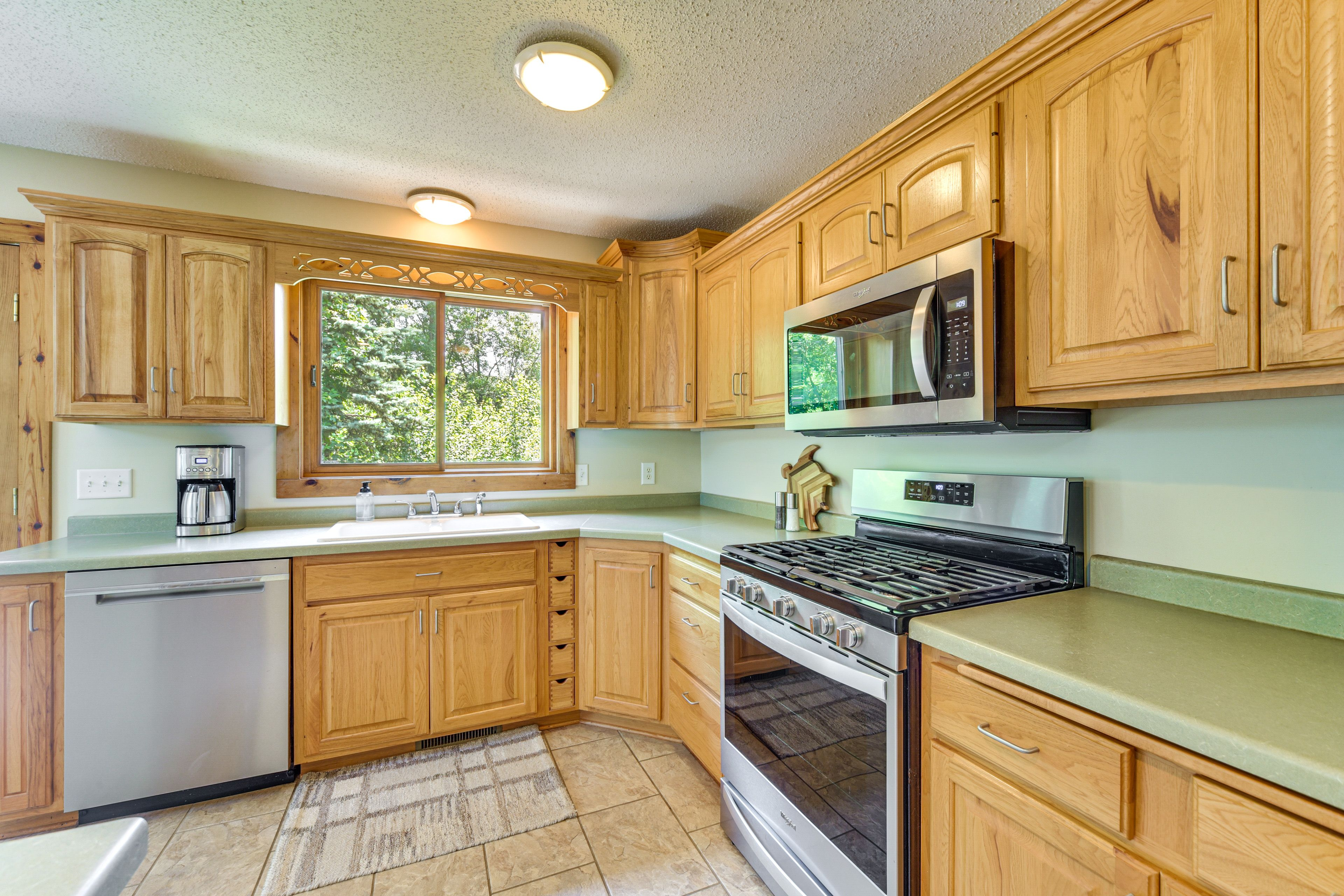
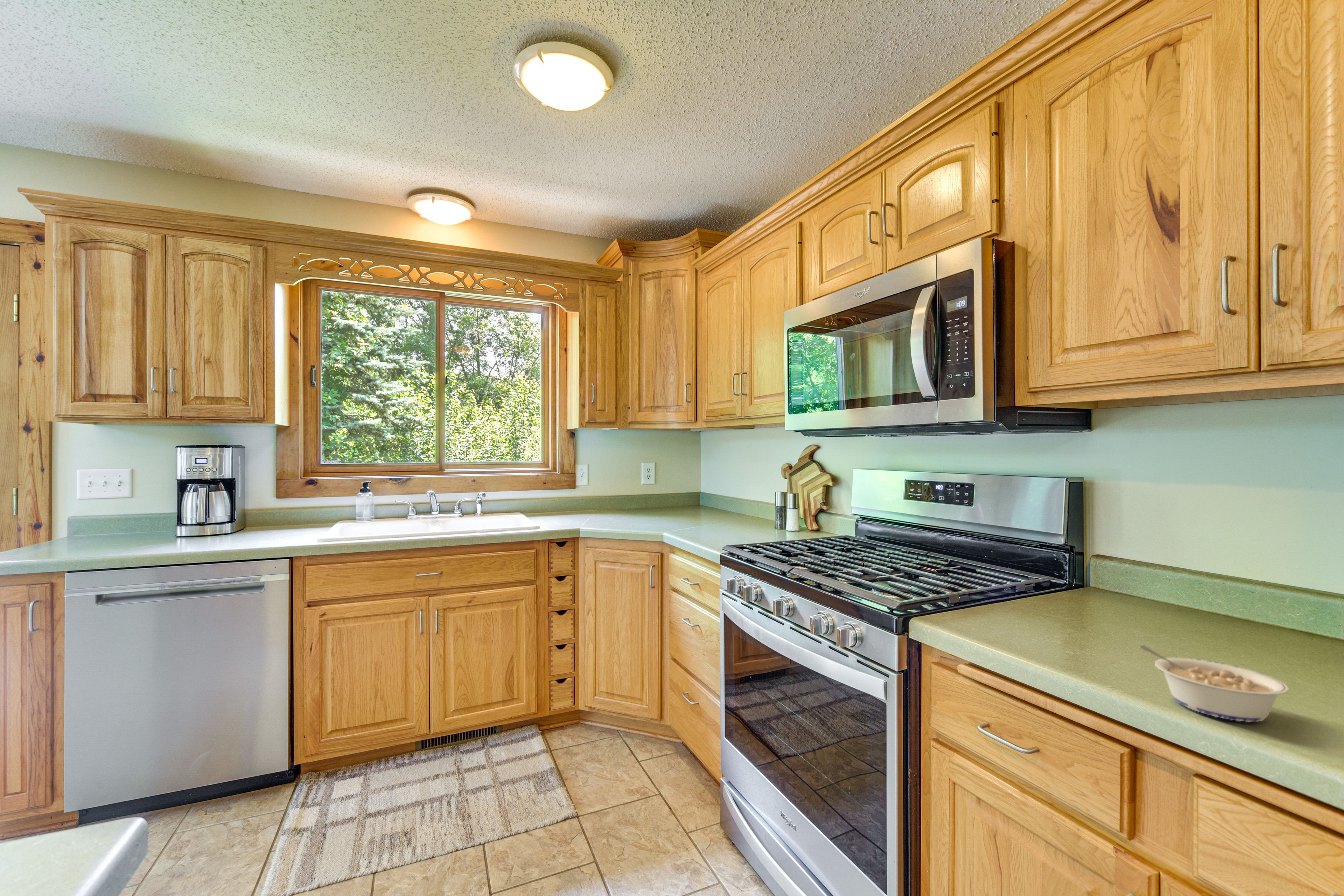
+ legume (1212, 687)
